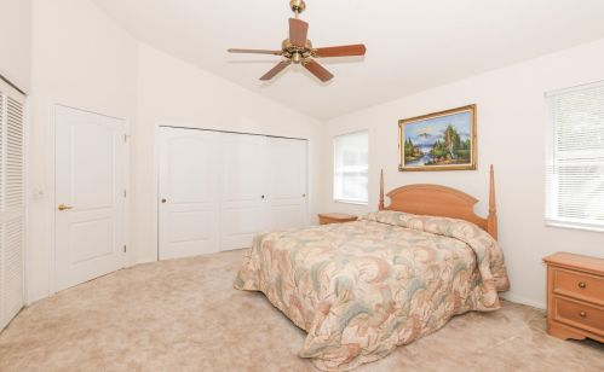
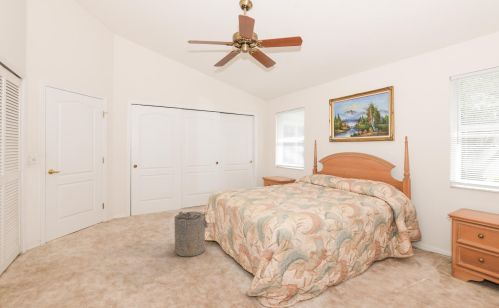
+ laundry hamper (189, 230)
